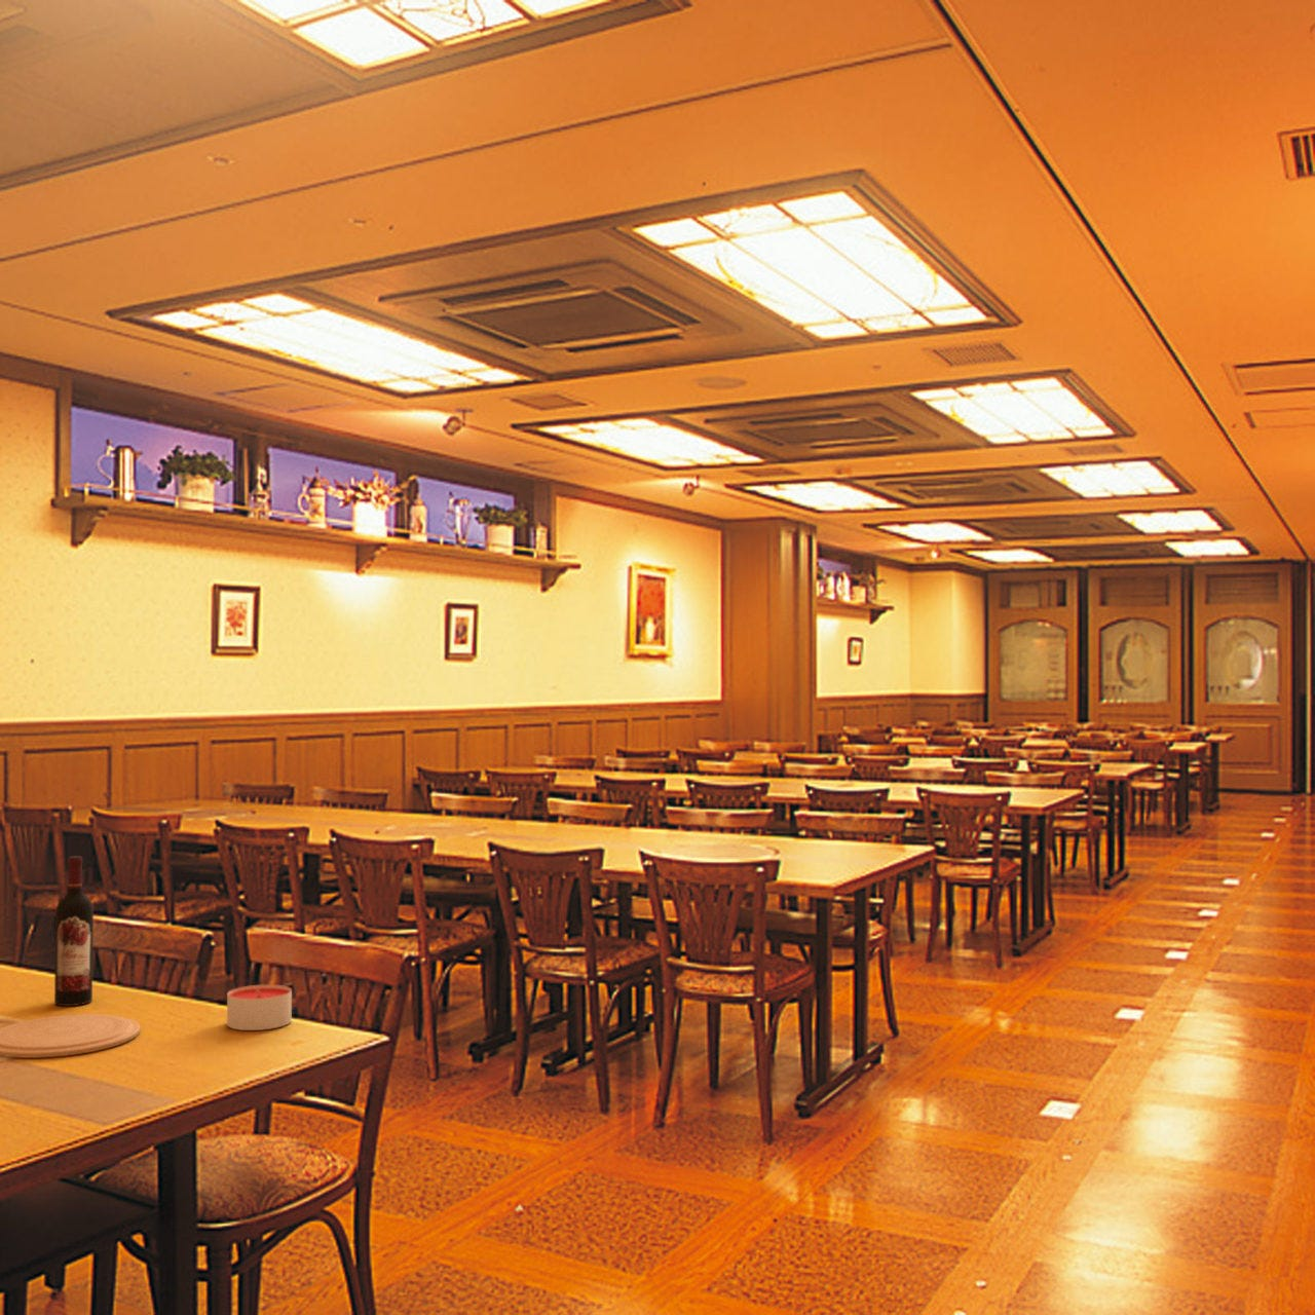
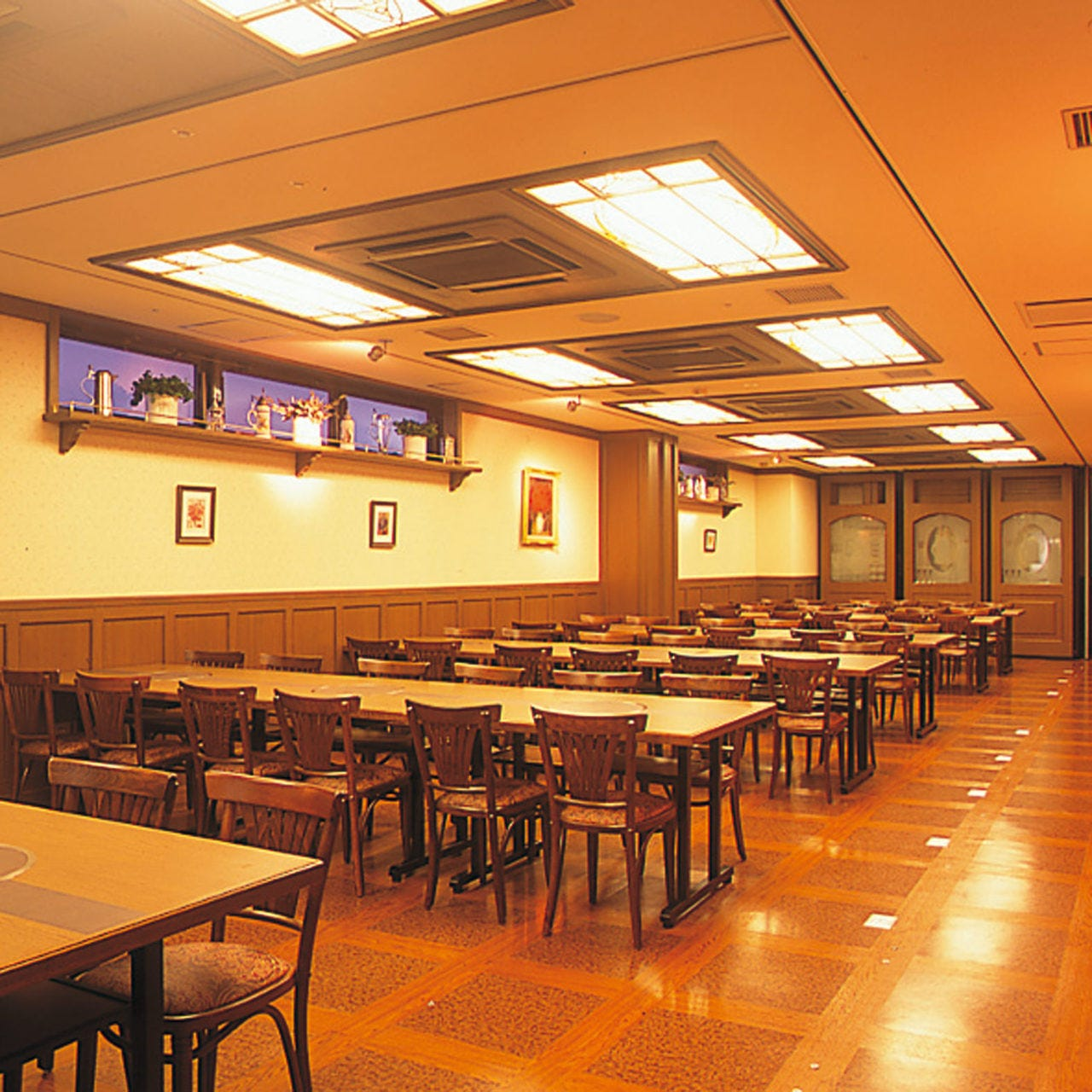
- candle (259, 1006)
- plate (61, 1033)
- wine bottle (73, 928)
